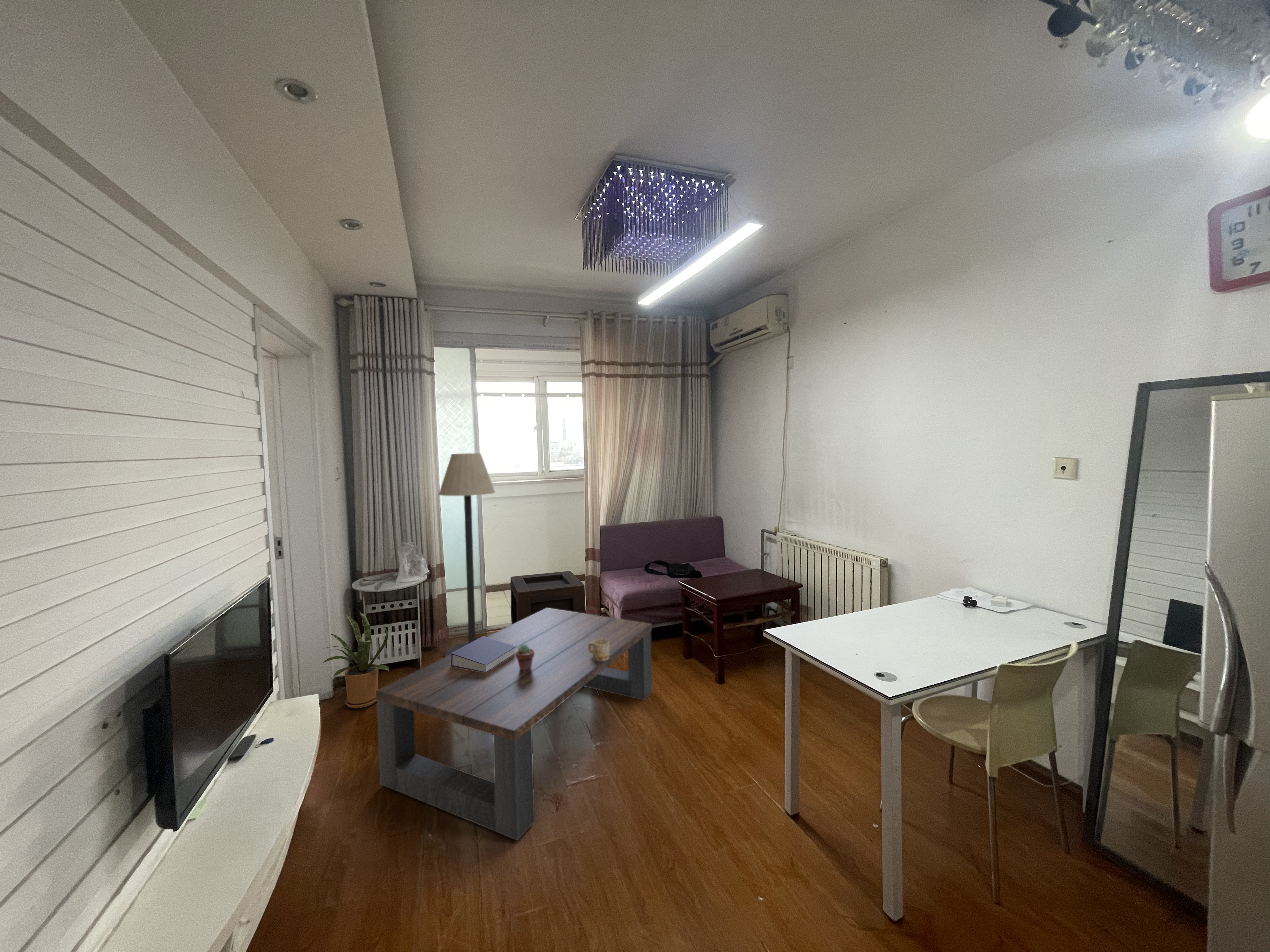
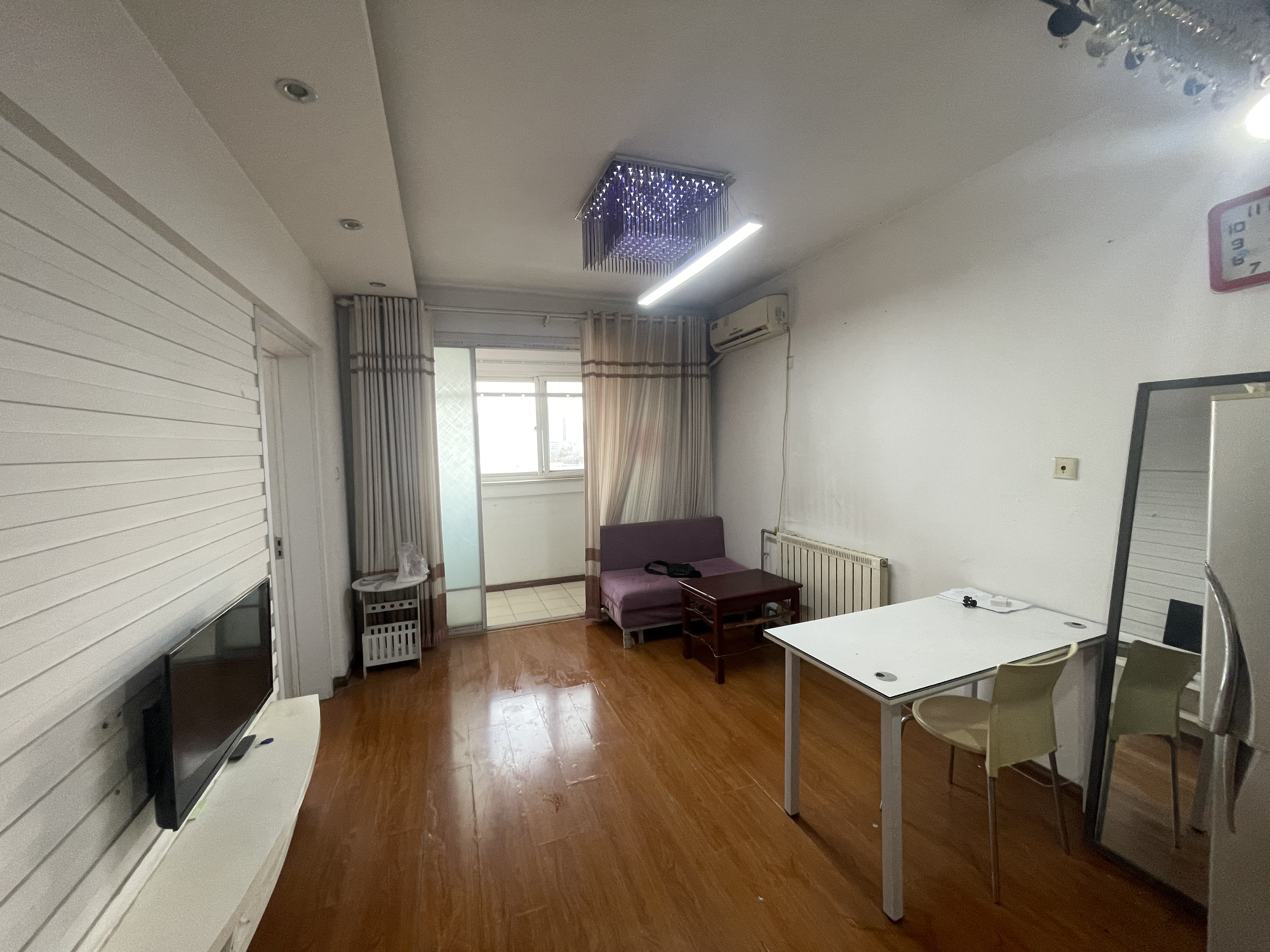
- coffee table (536, 692)
- house plant (355, 662)
- potted succulent (525, 656)
- wooden crate (545, 609)
- book (484, 653)
- mug (598, 649)
- floor lamp (469, 554)
